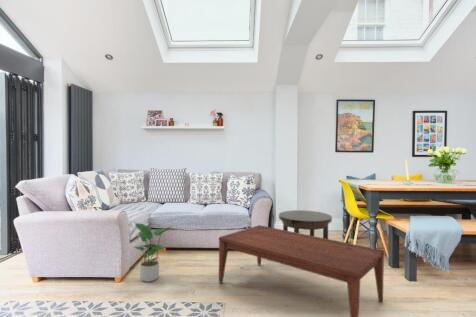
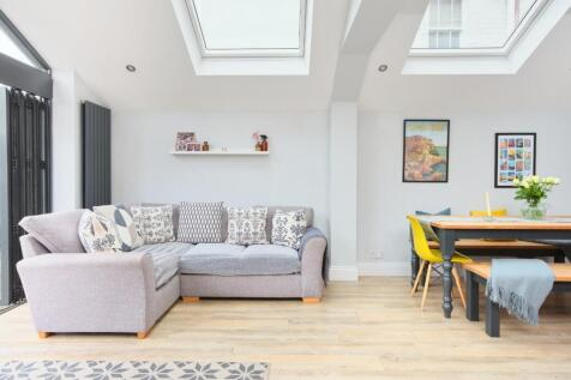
- potted plant (151, 252)
- coffee table (295, 267)
- side table (304, 229)
